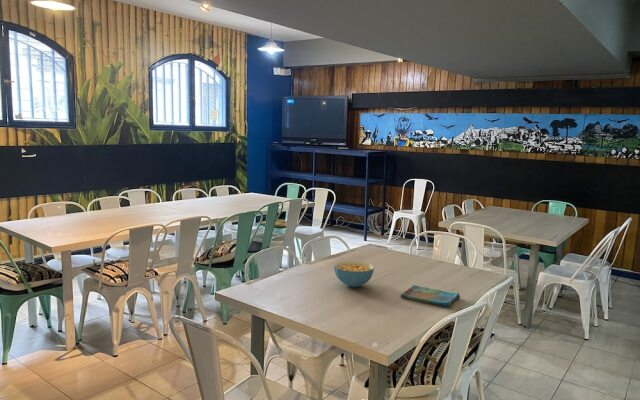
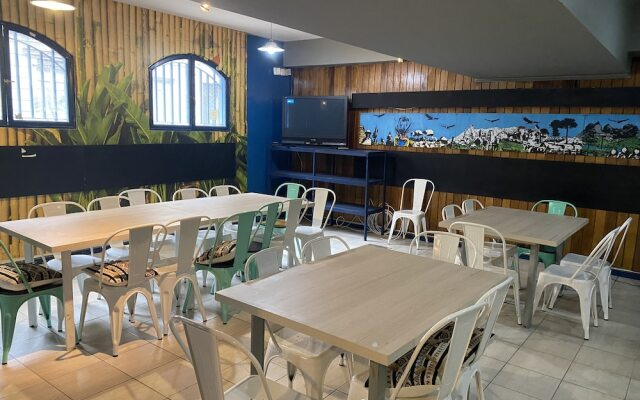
- dish towel (430, 295)
- cereal bowl (353, 275)
